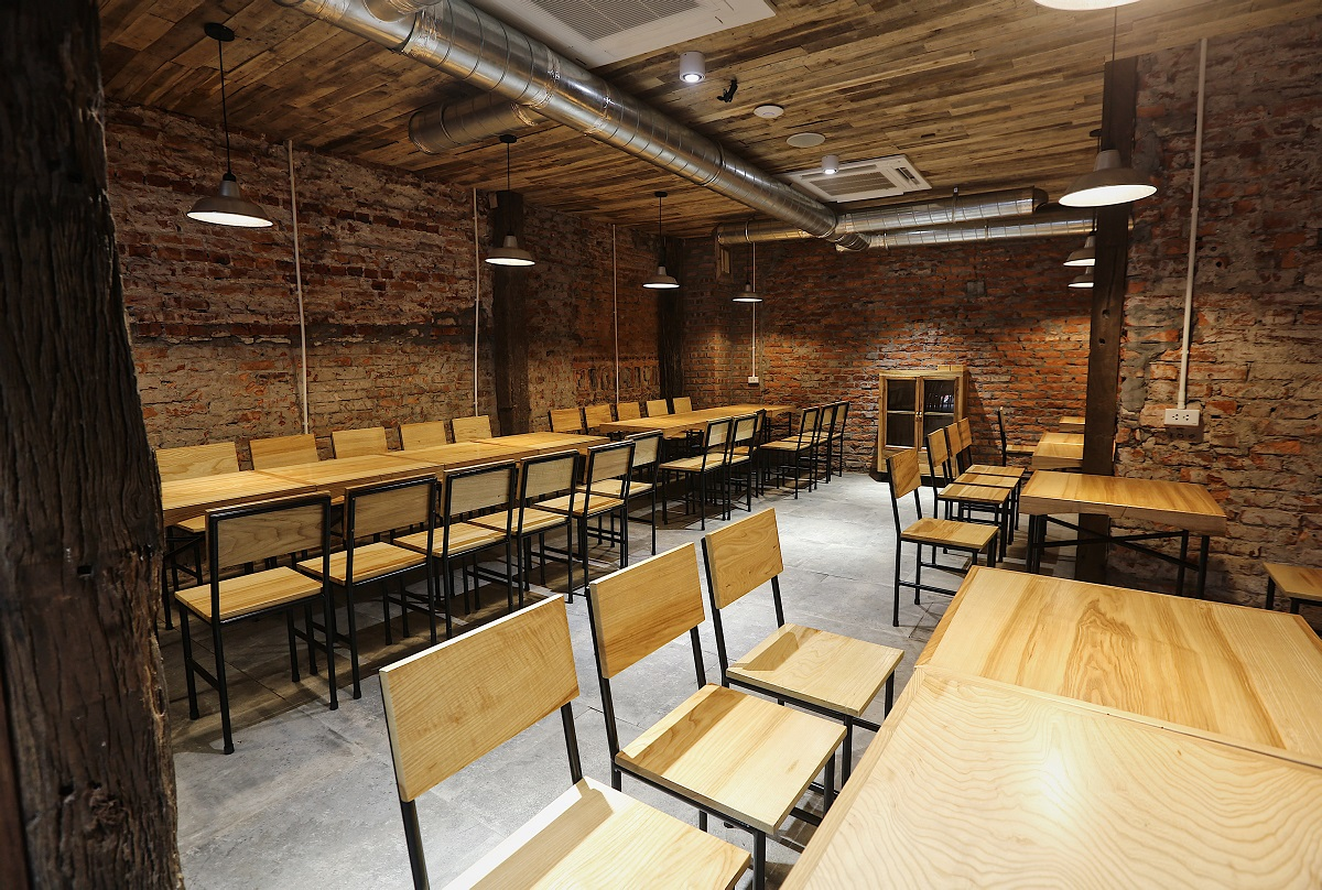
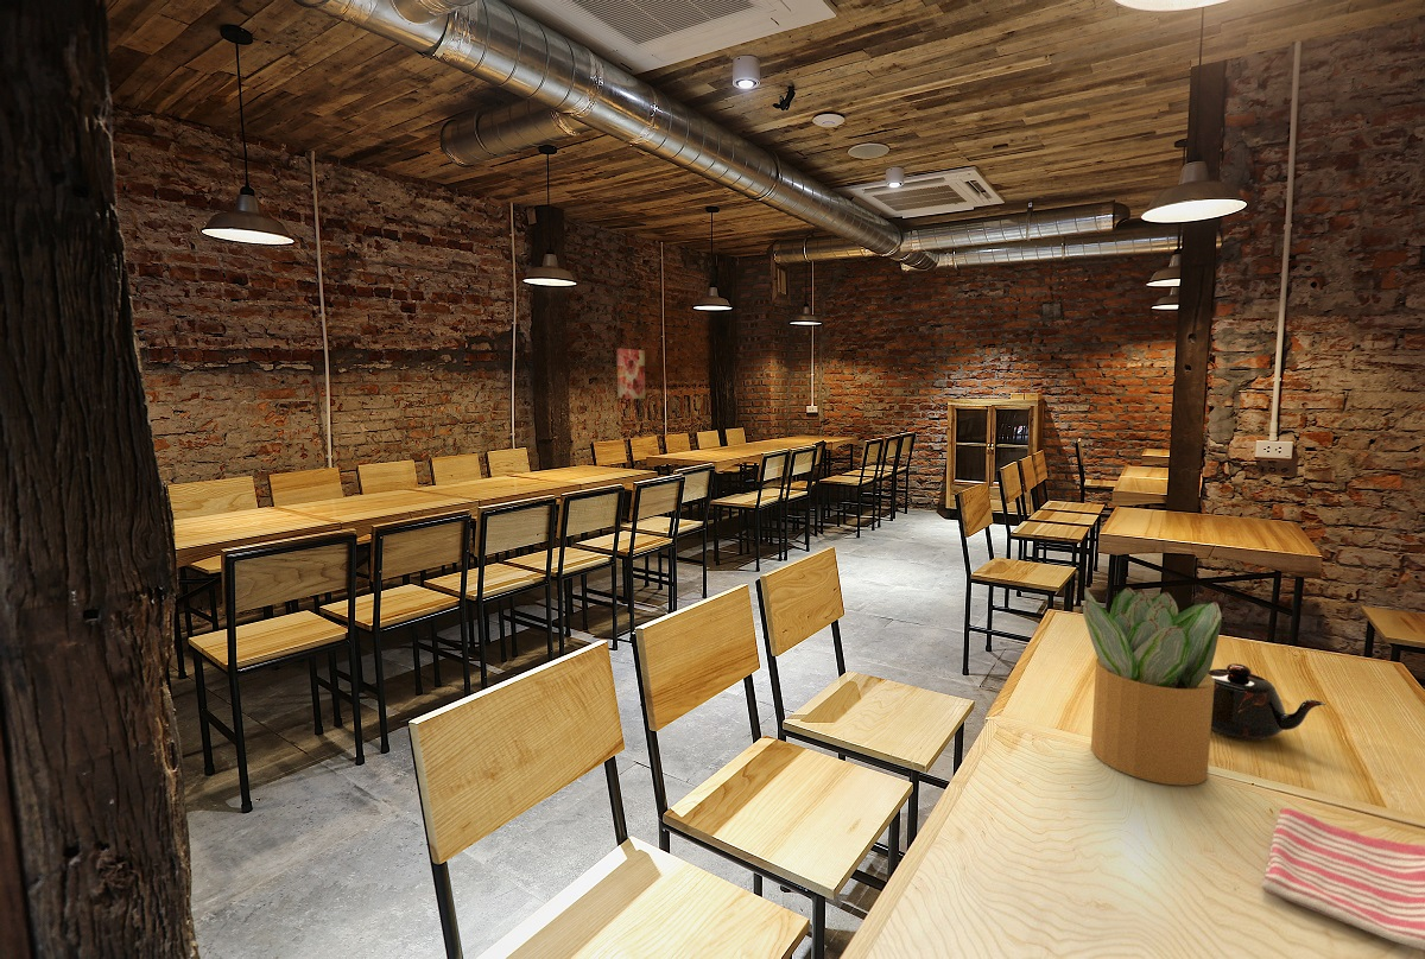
+ wall art (631, 374)
+ dish towel (1348, 869)
+ potted plant (1144, 677)
+ teapot (1241, 698)
